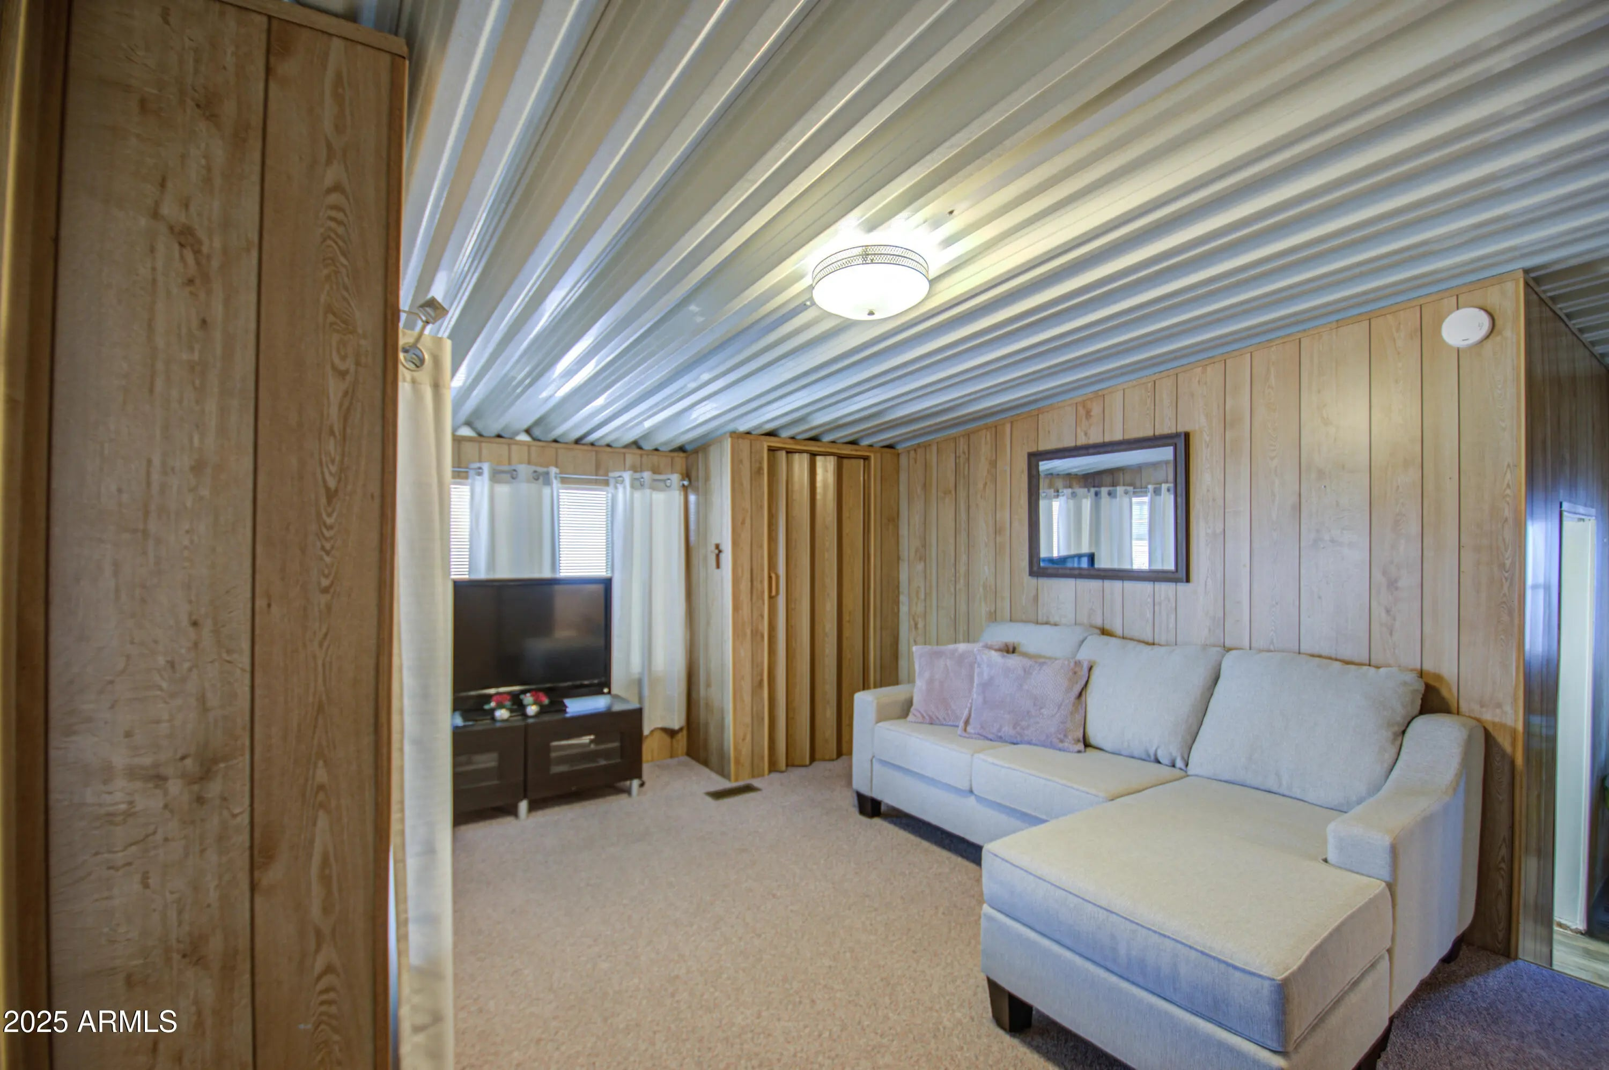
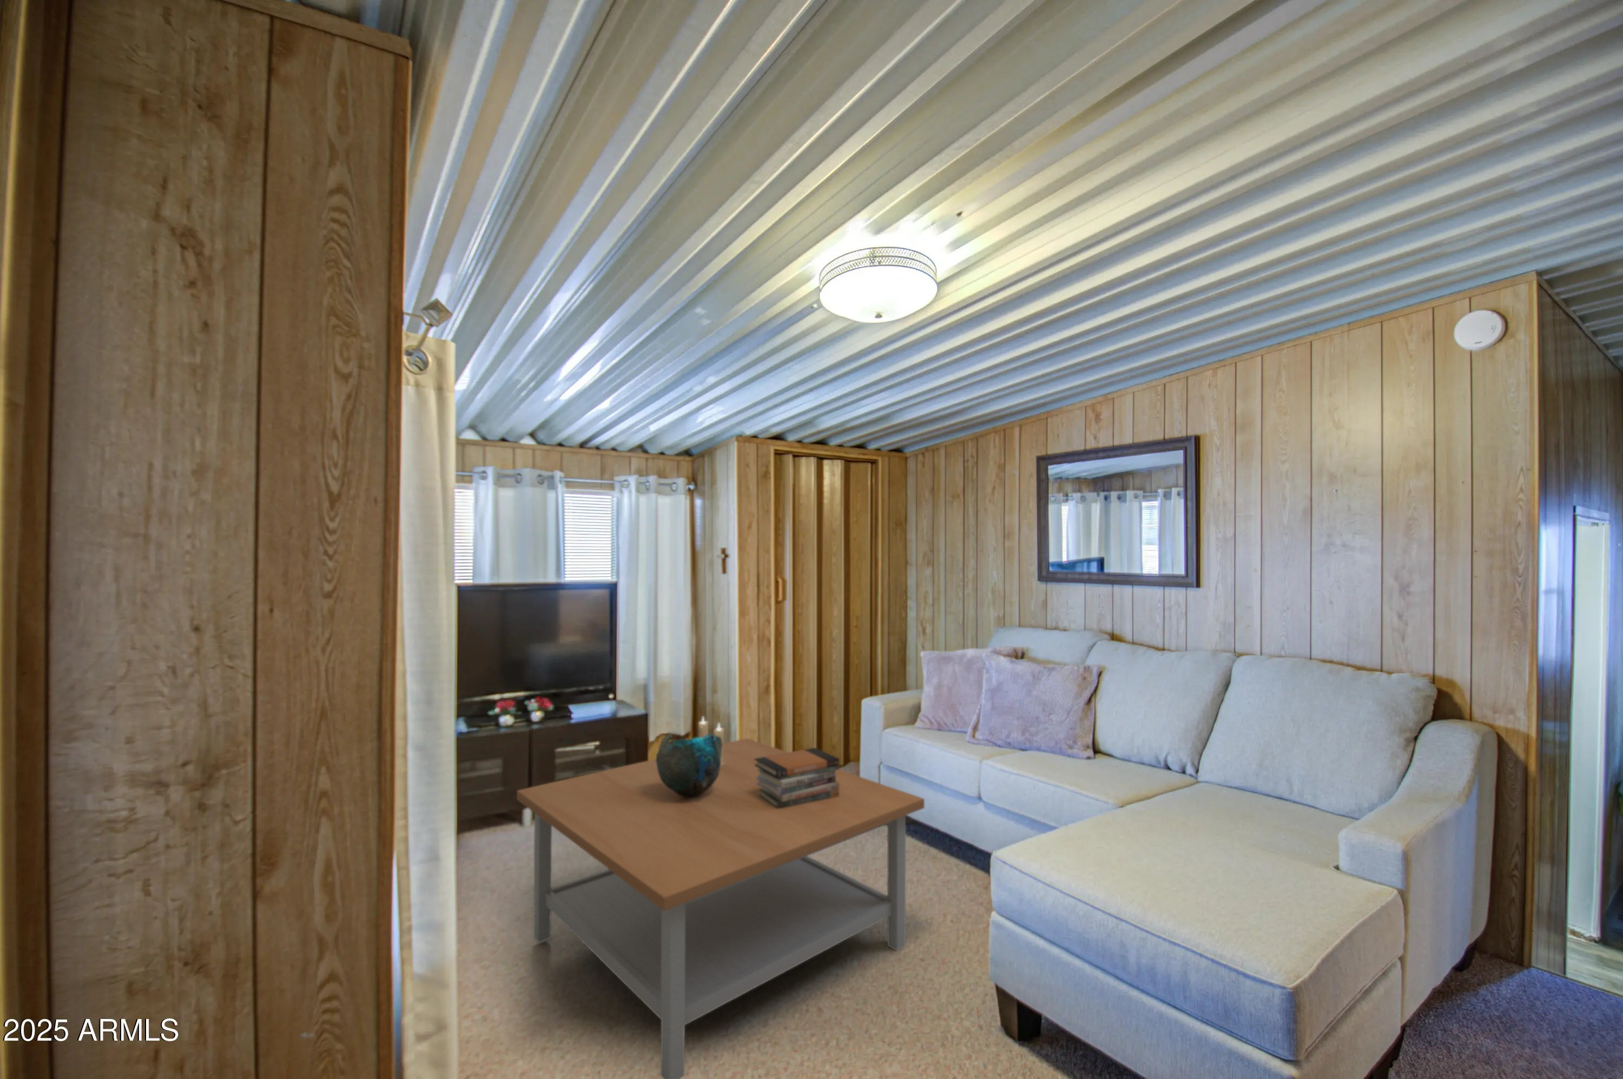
+ candle (713, 735)
+ coffee table (717, 868)
+ decorative bowl (689, 762)
+ book stack (796, 777)
